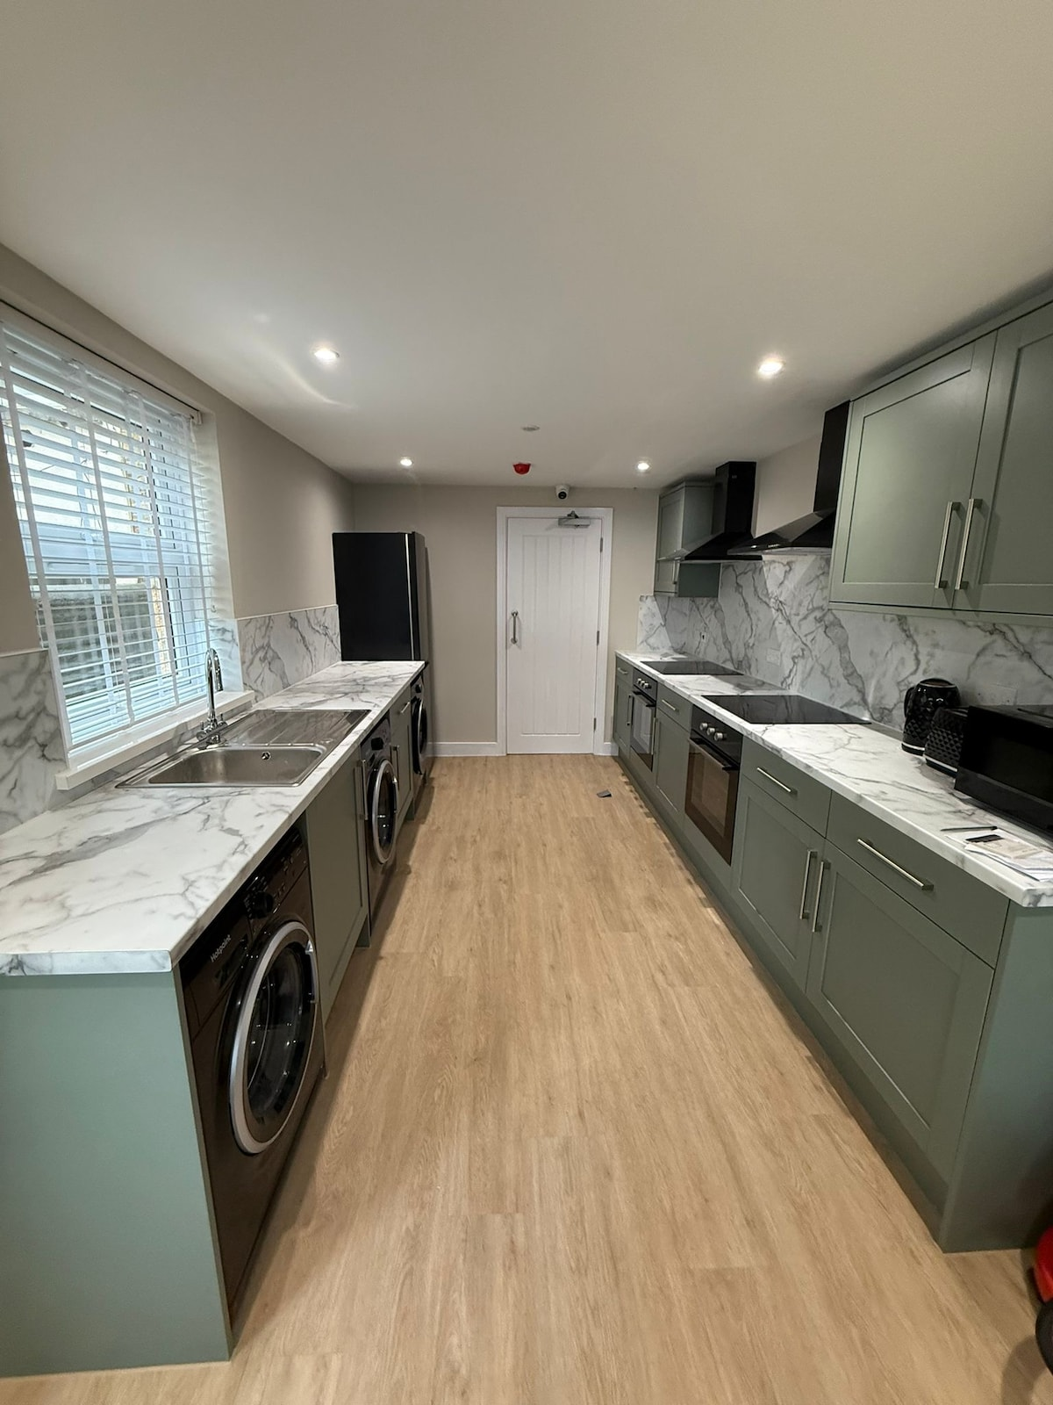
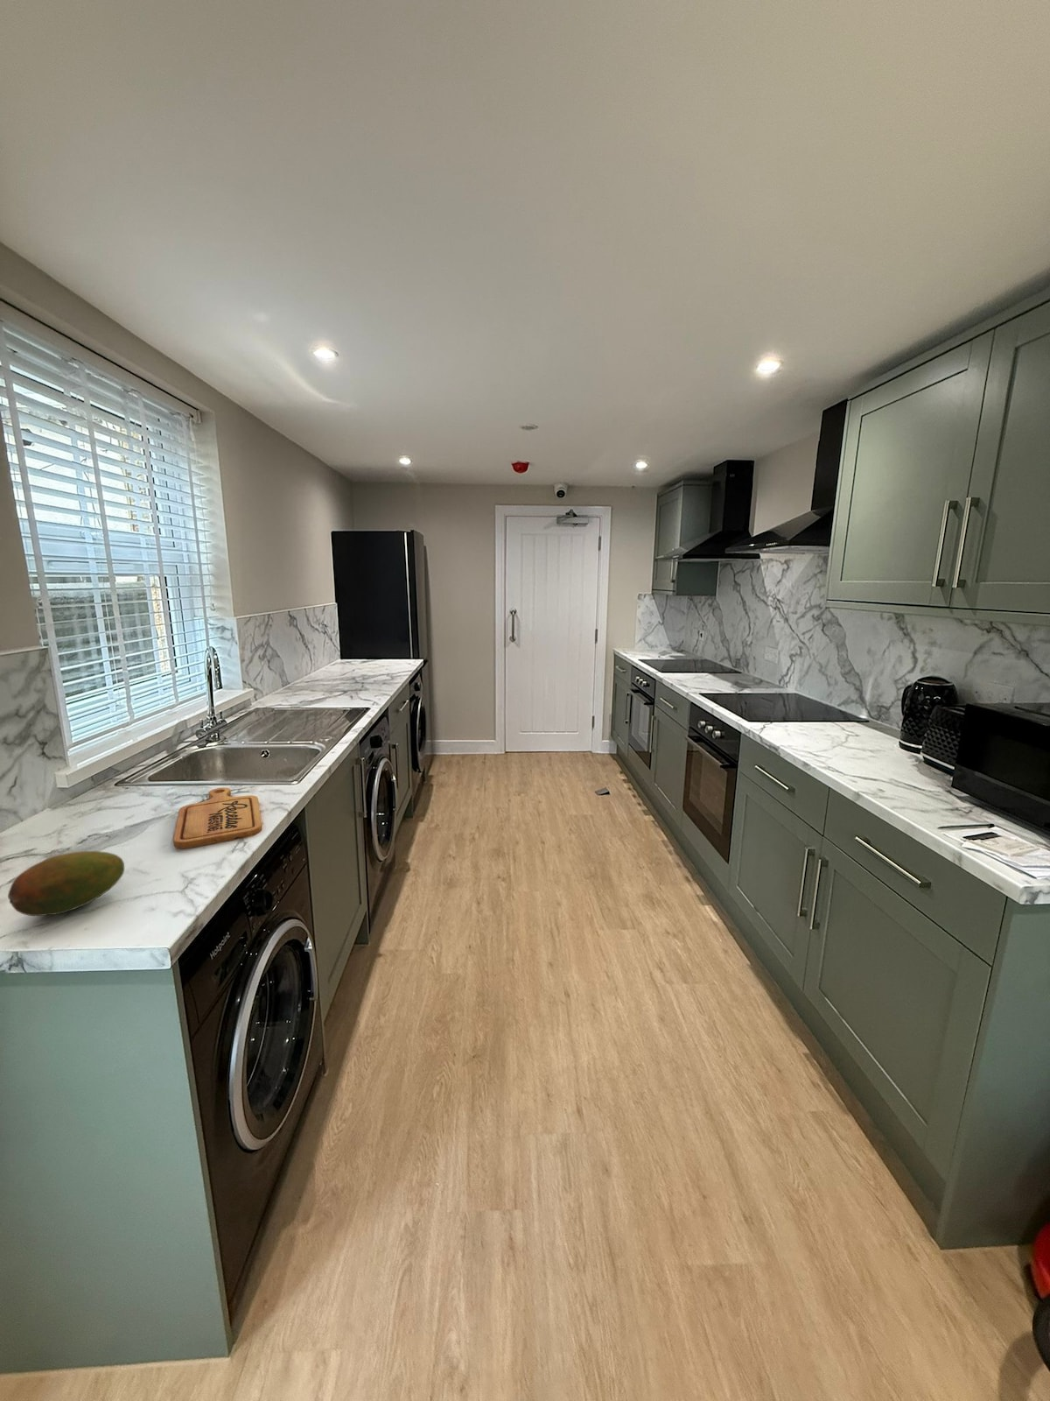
+ cutting board (219, 812)
+ fruit (69, 881)
